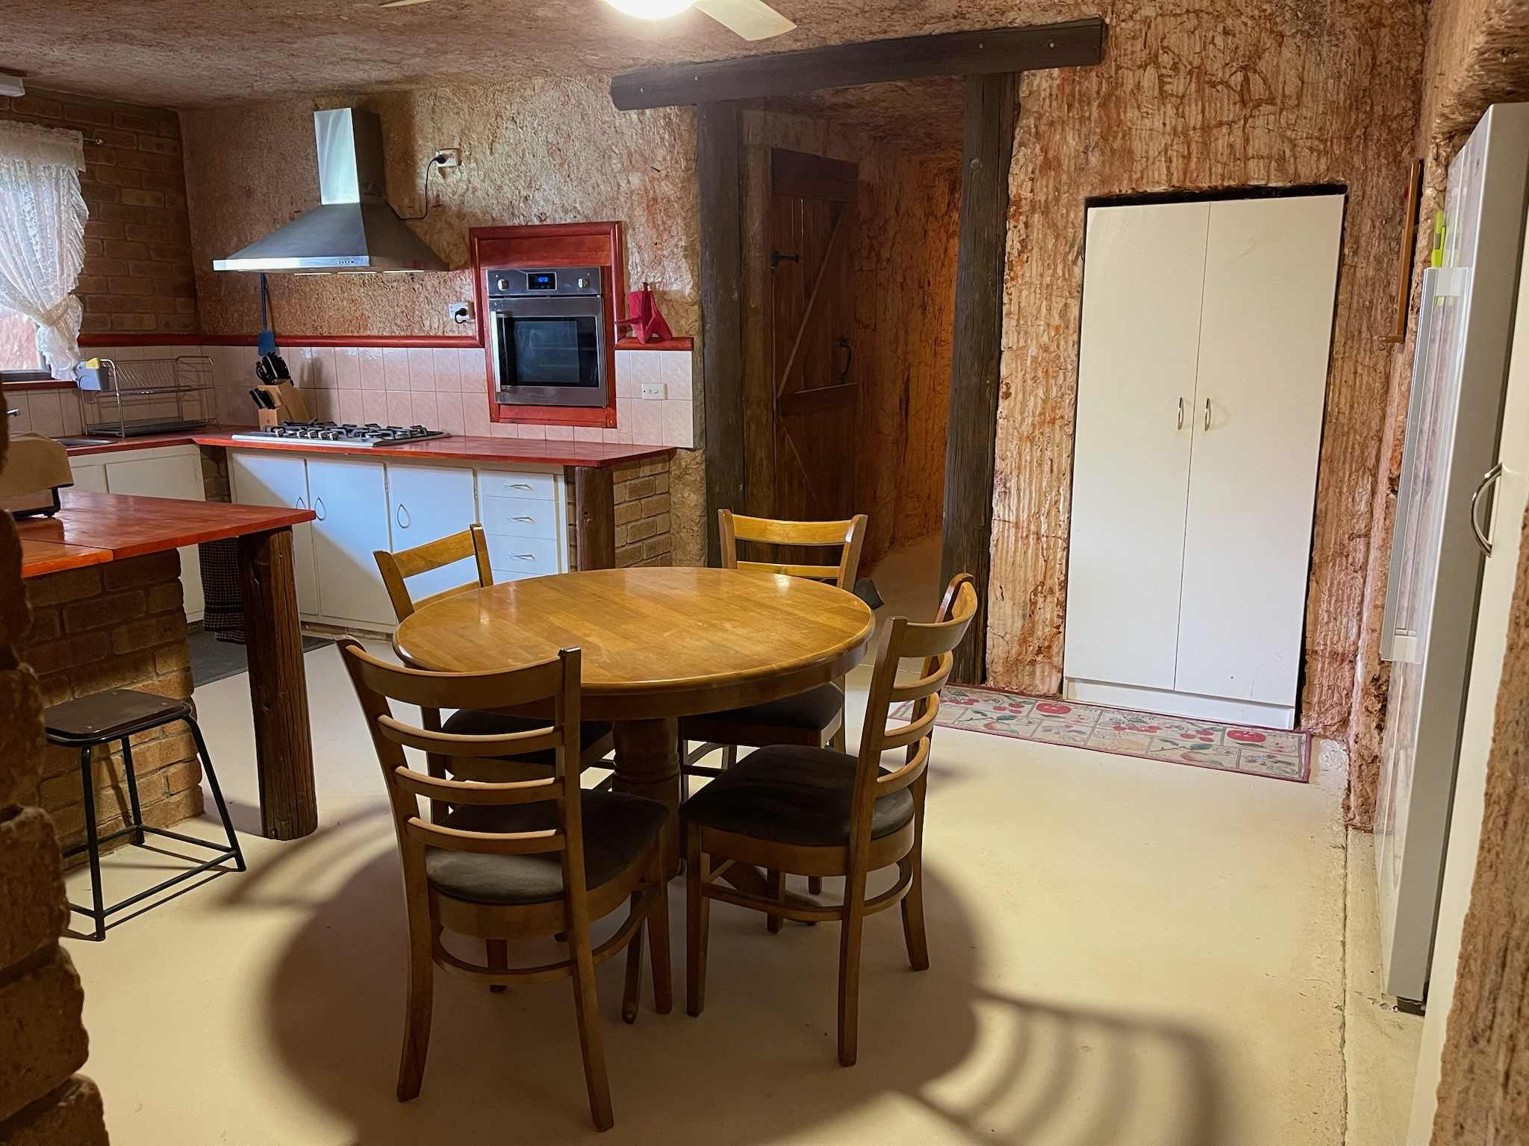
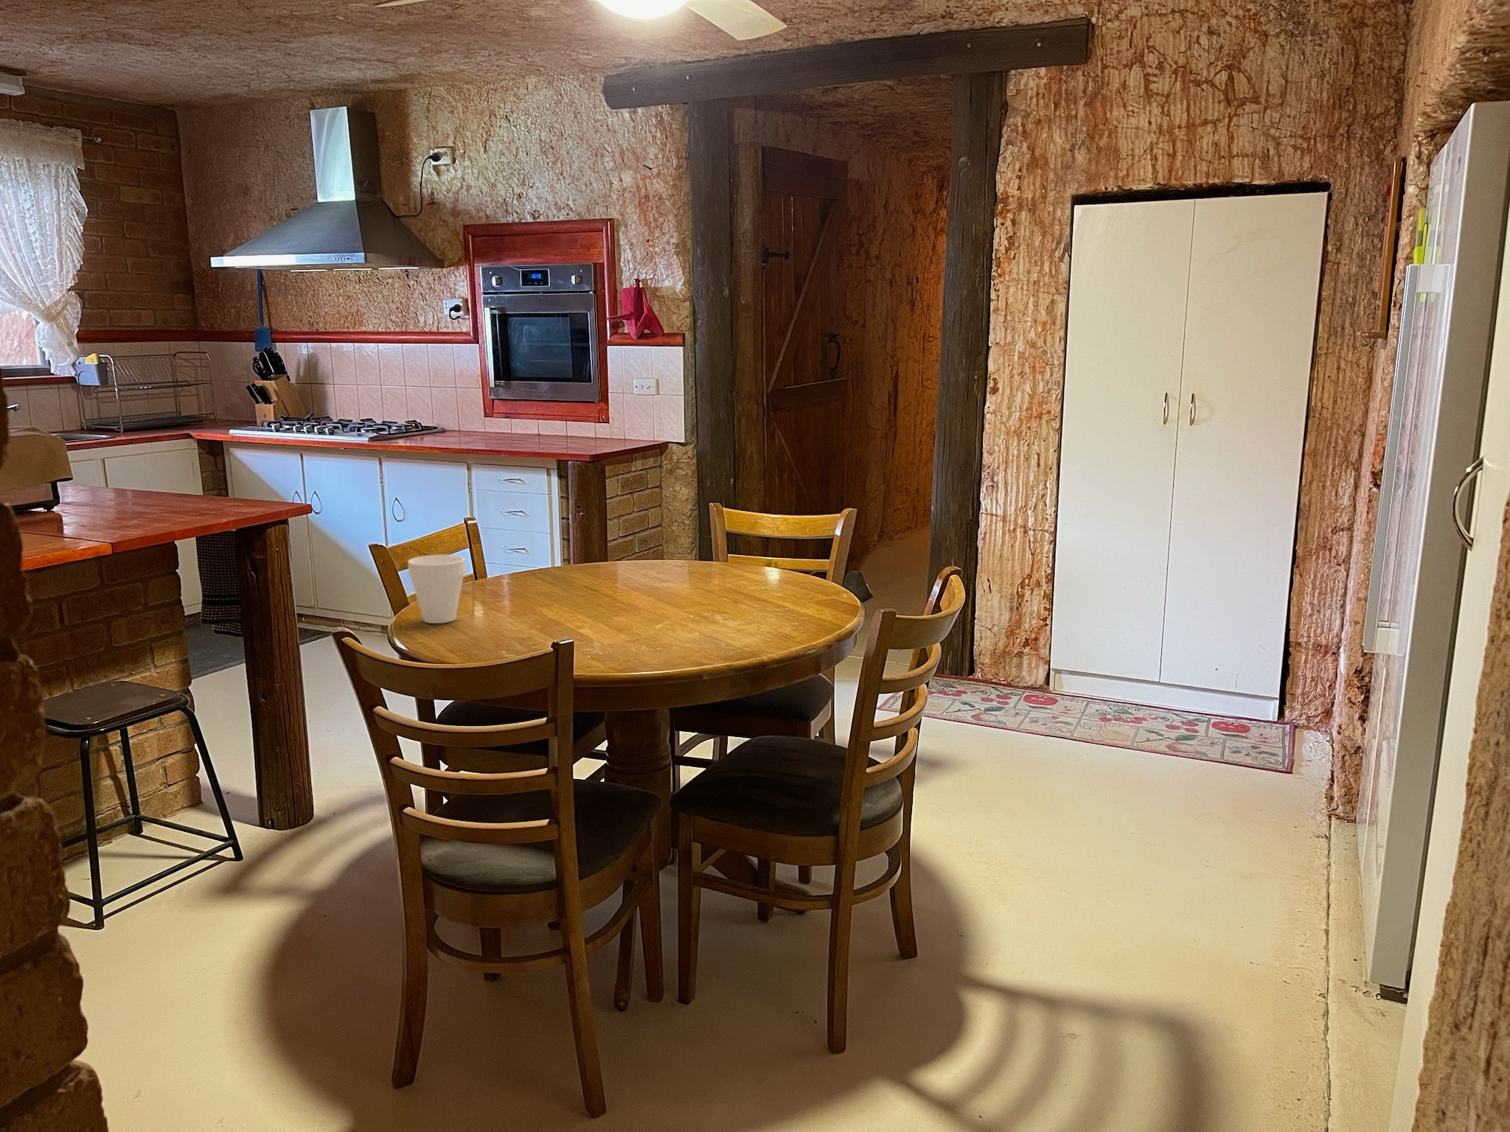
+ cup (438, 590)
